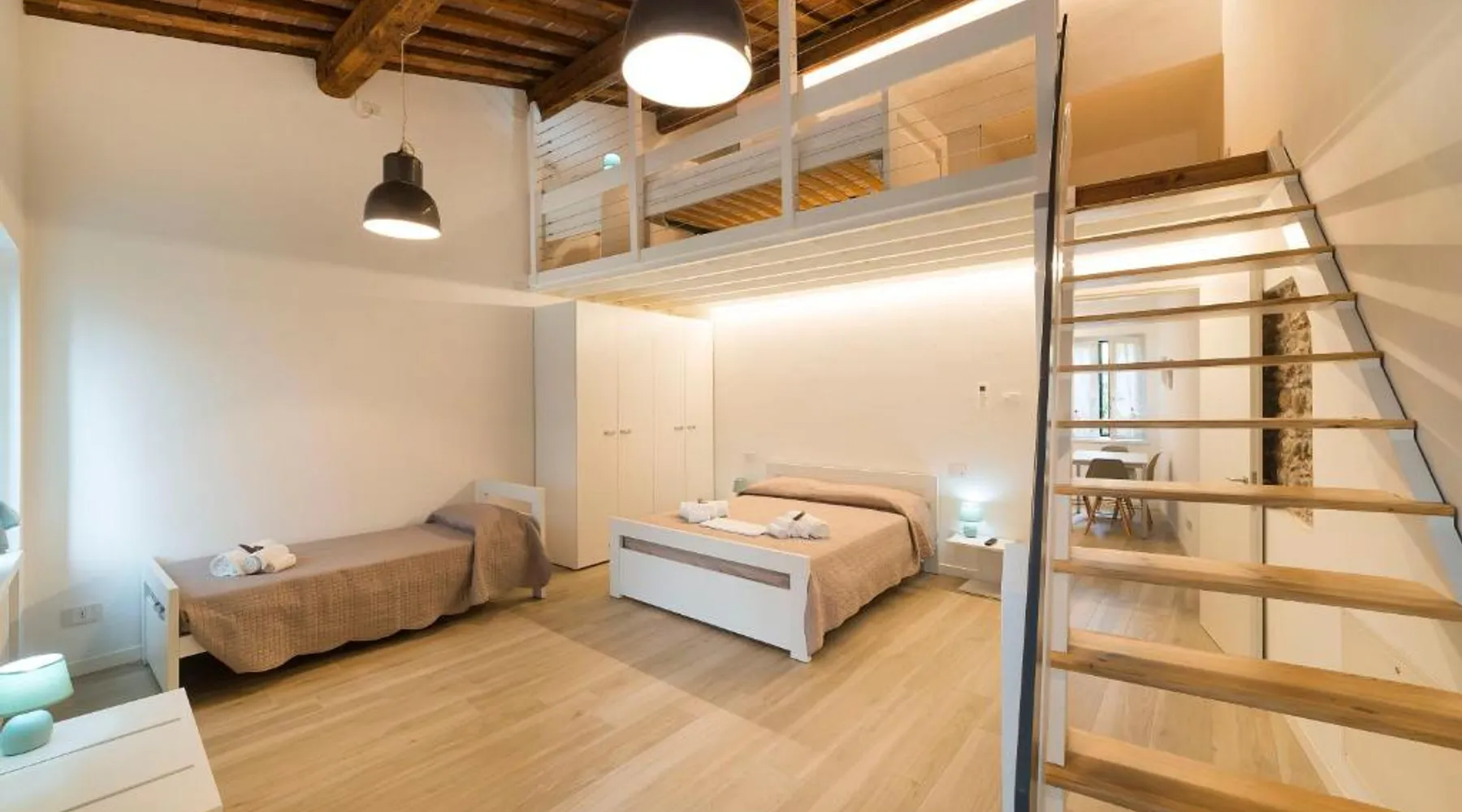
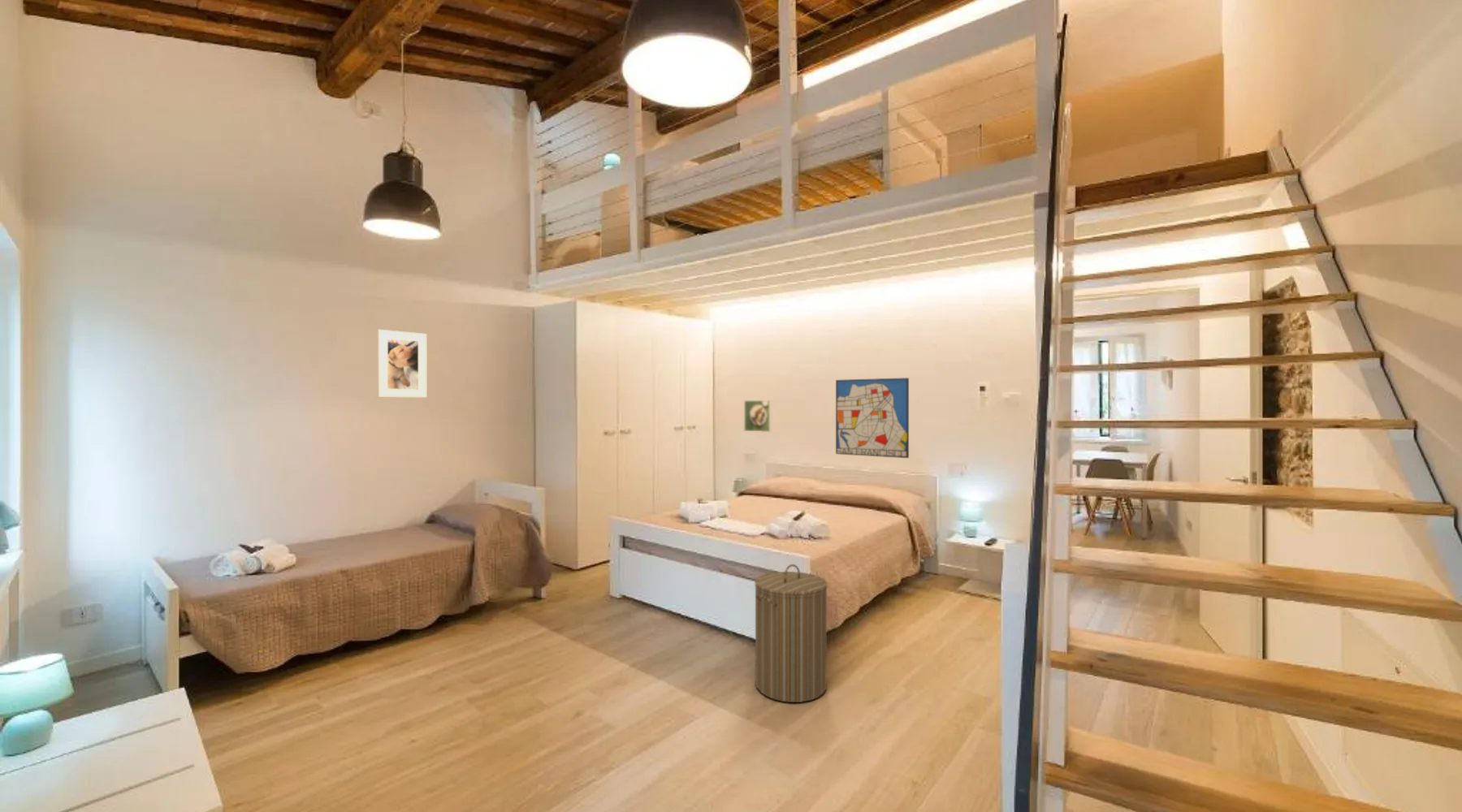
+ laundry hamper (790, 624)
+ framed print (403, 364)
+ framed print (757, 416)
+ wall art (871, 417)
